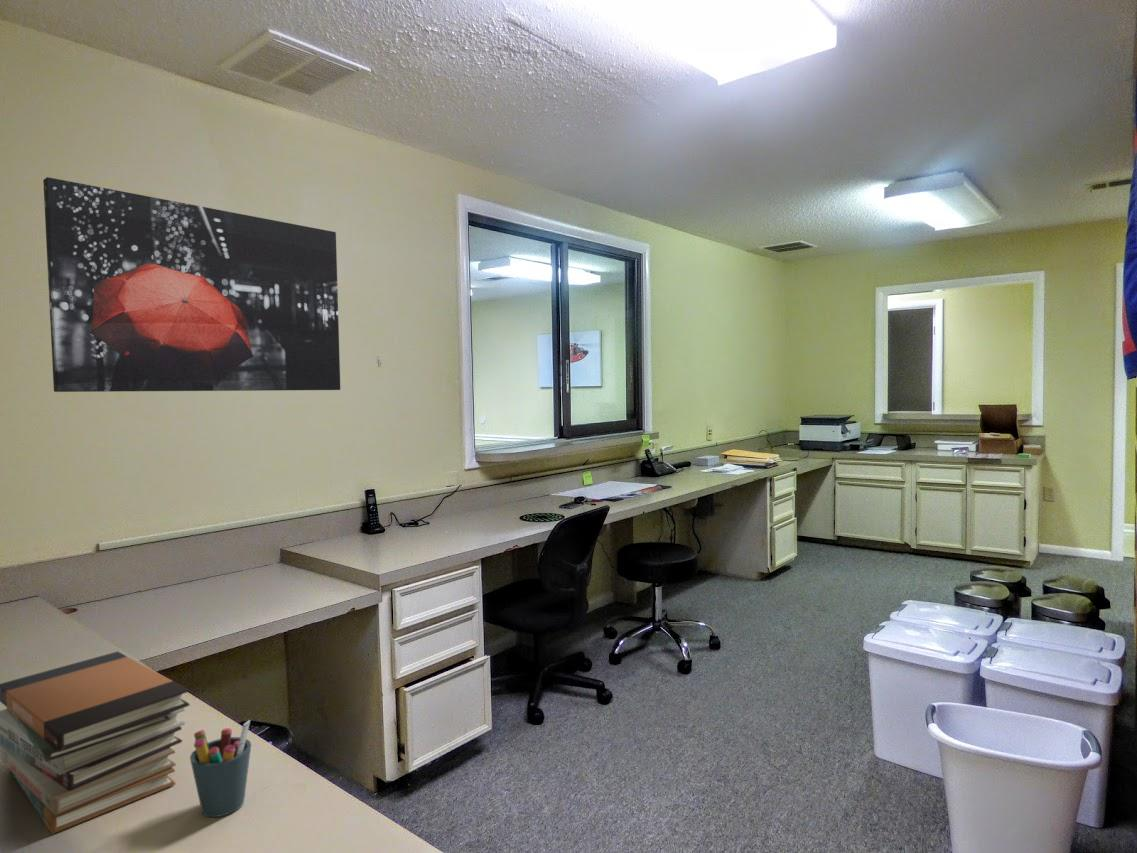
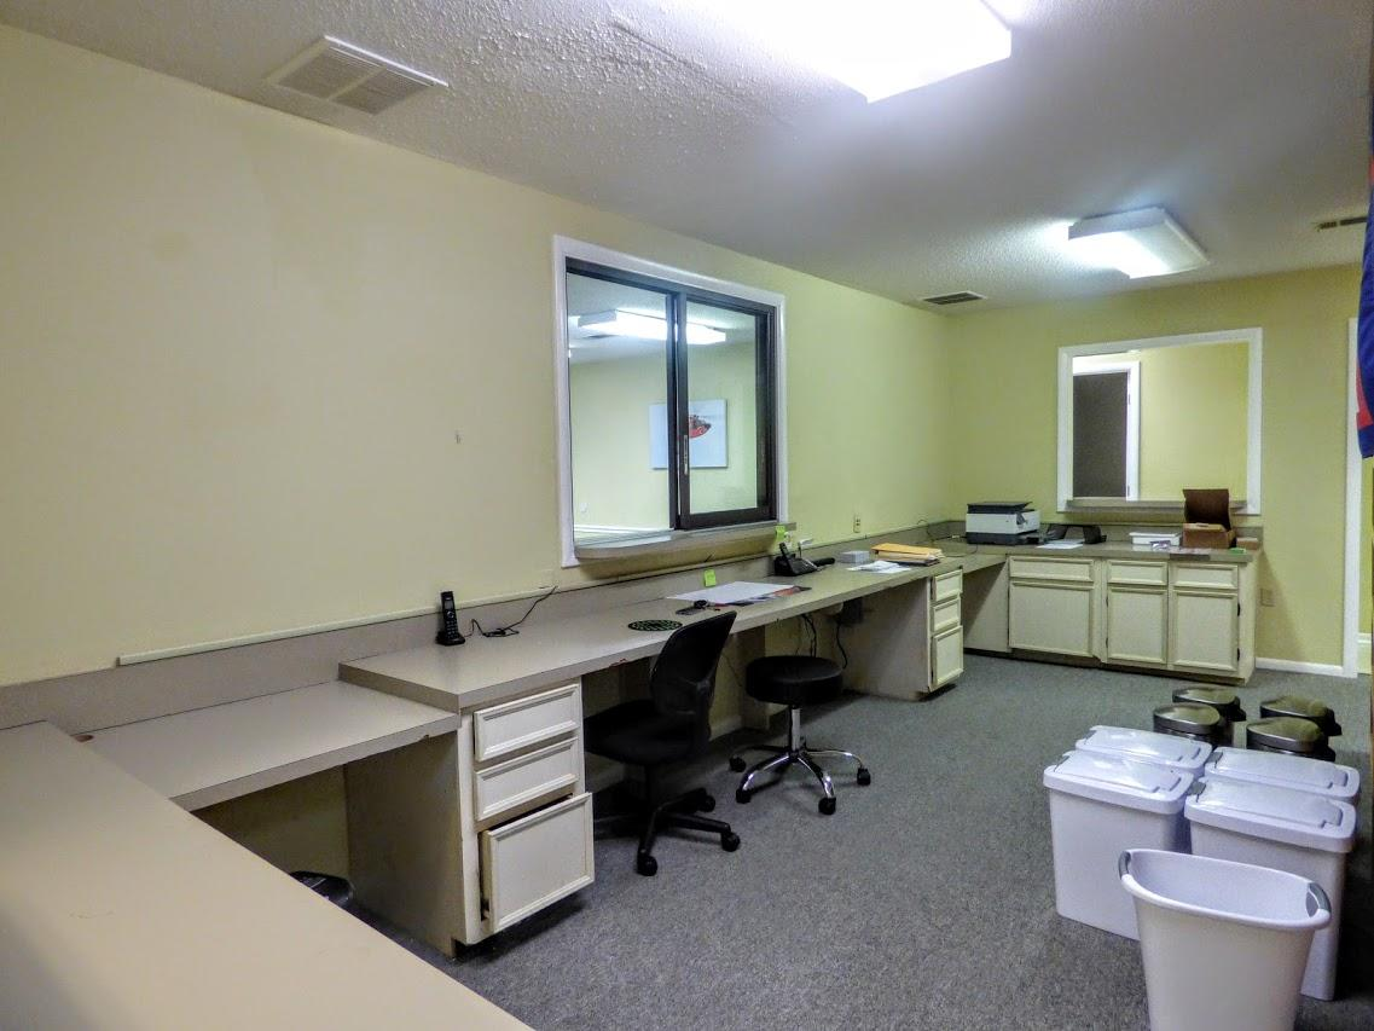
- pen holder (220, 763)
- book stack (90, 730)
- wall art (214, 300)
